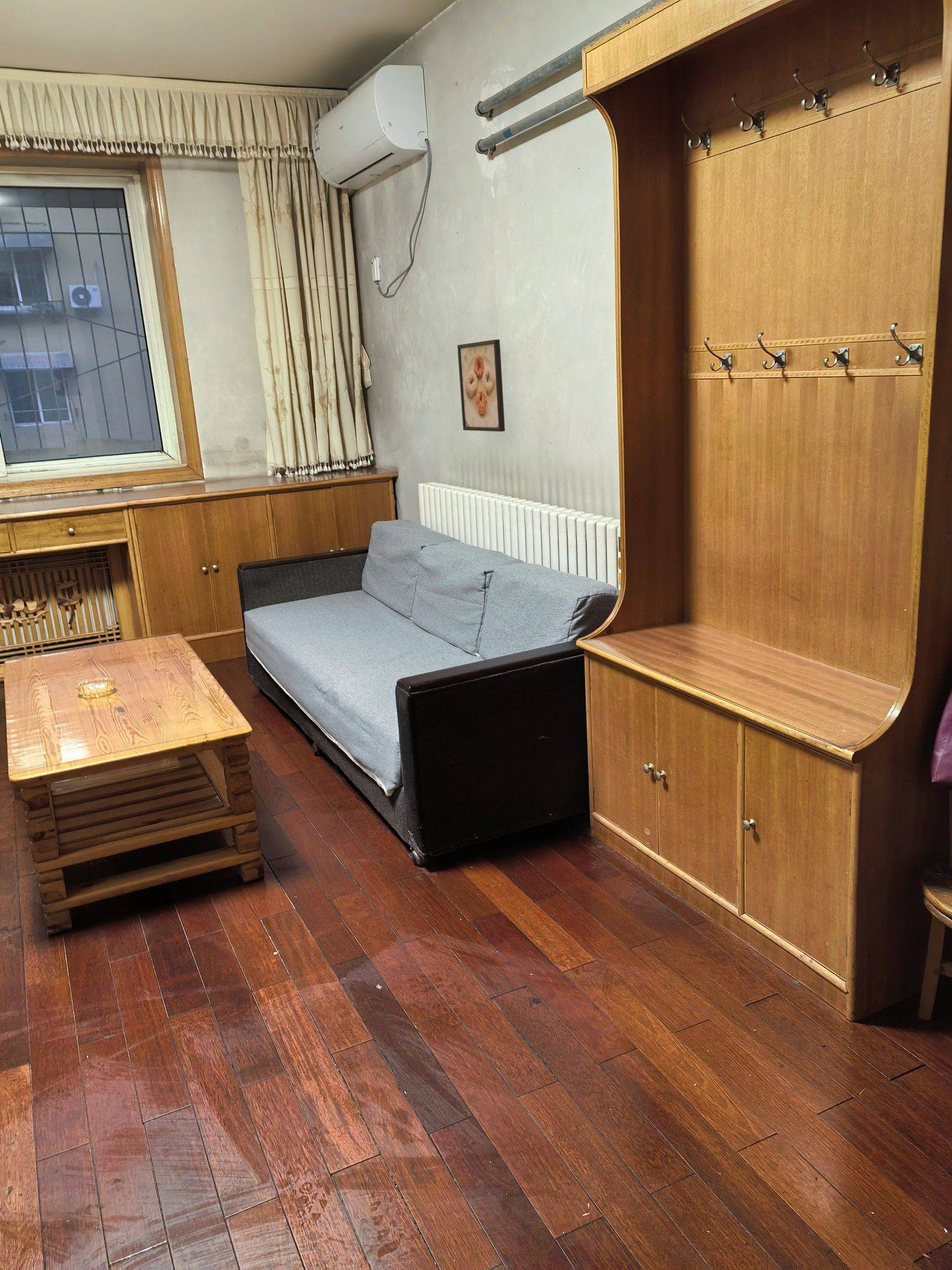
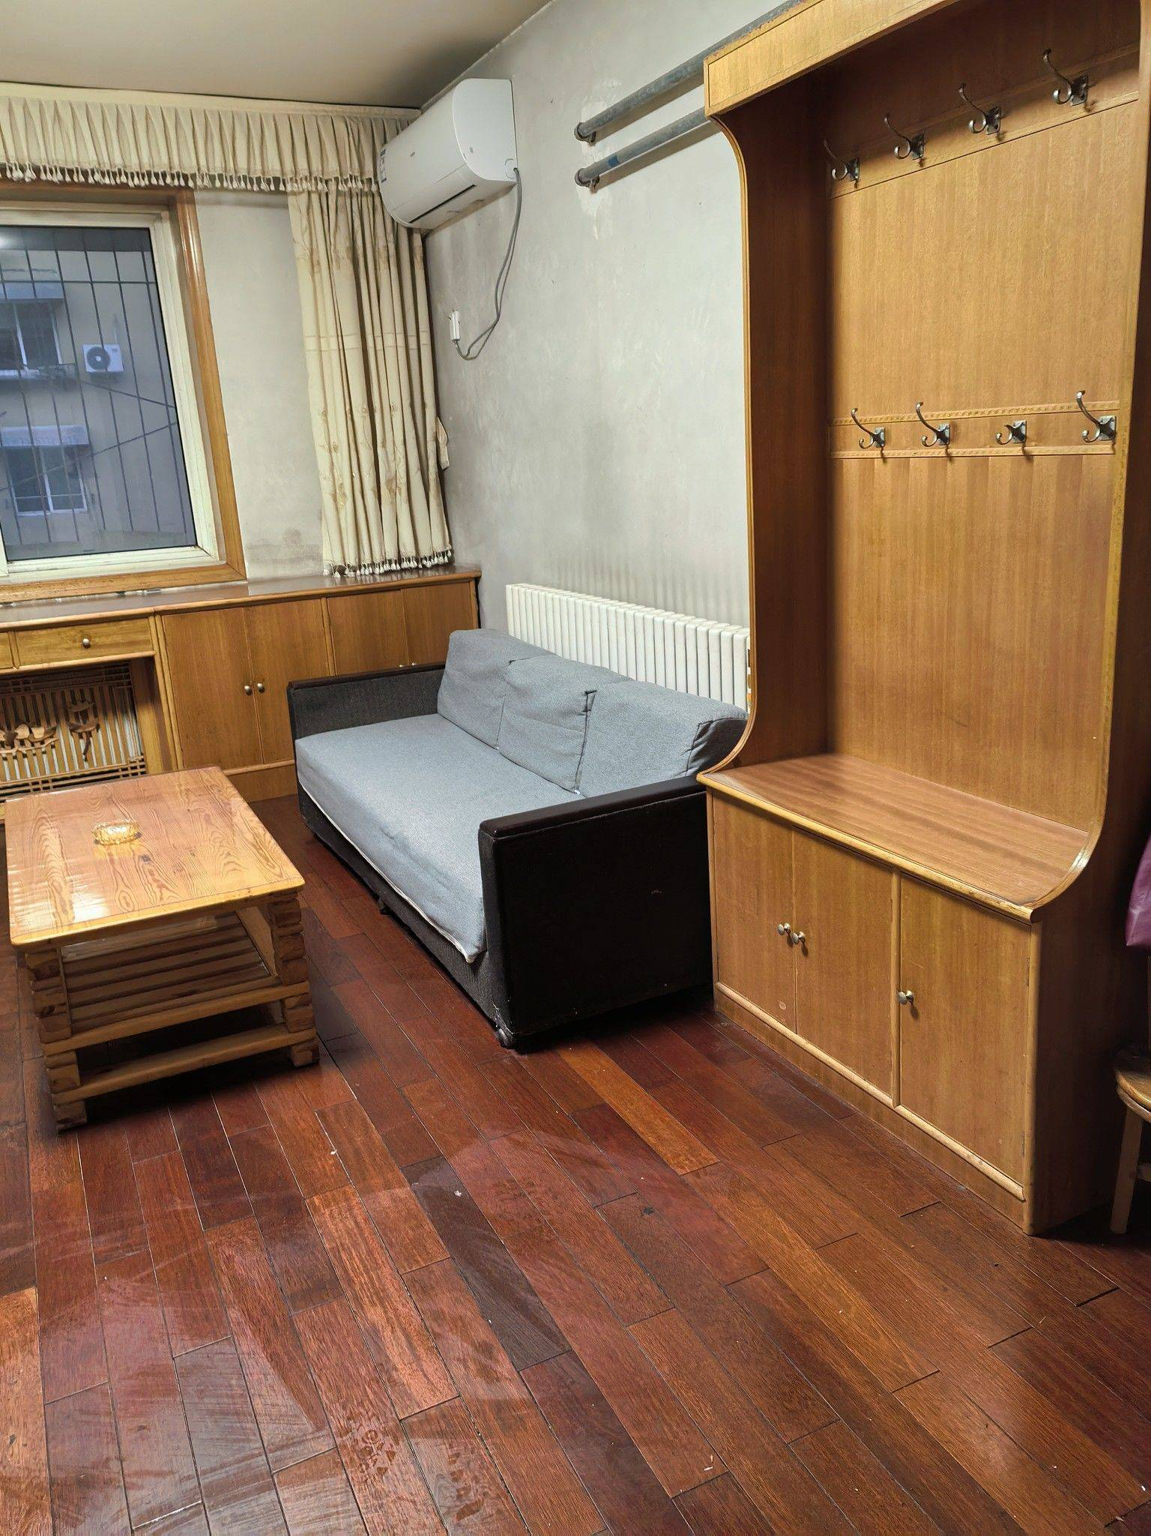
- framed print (480, 387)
